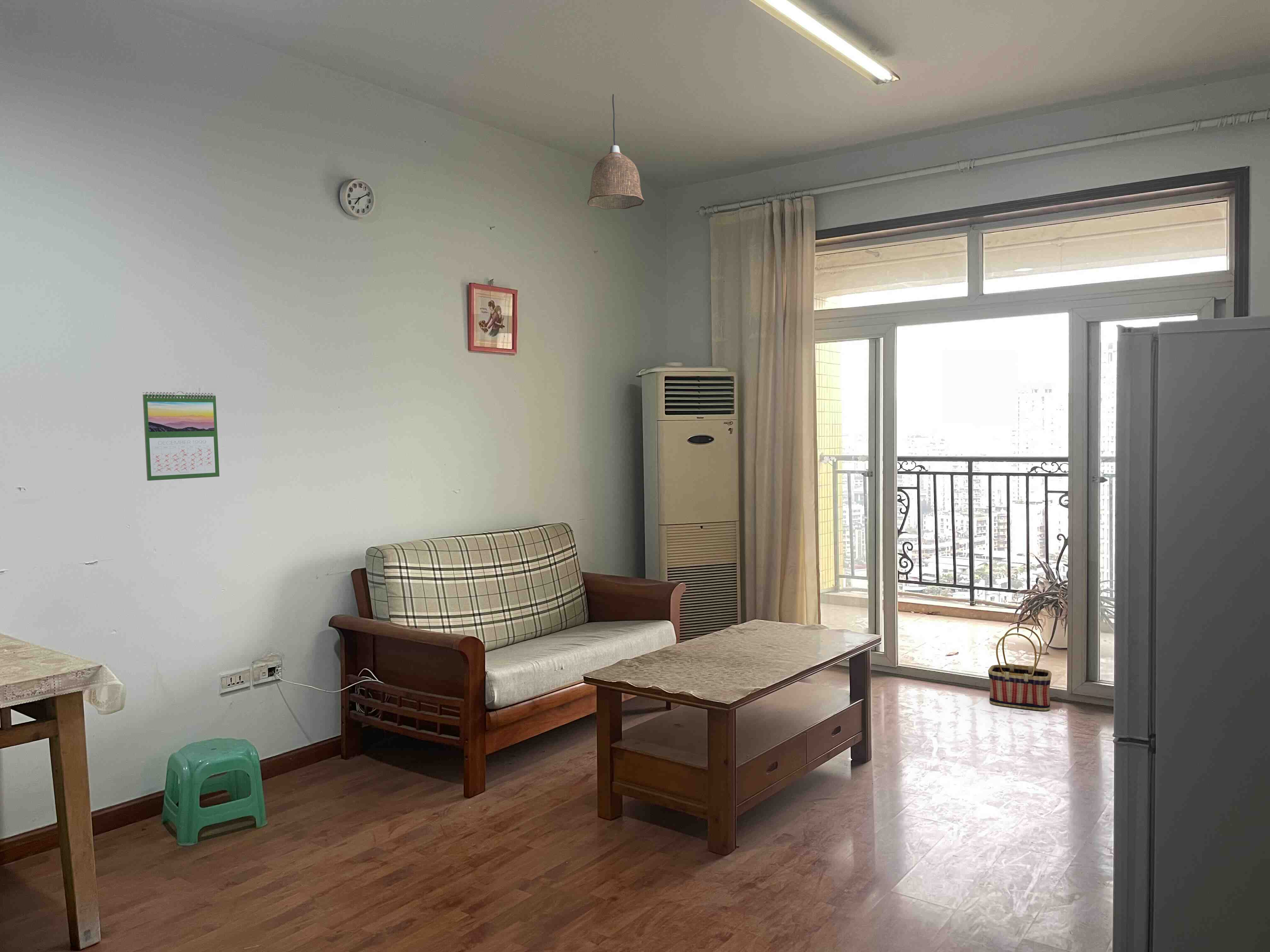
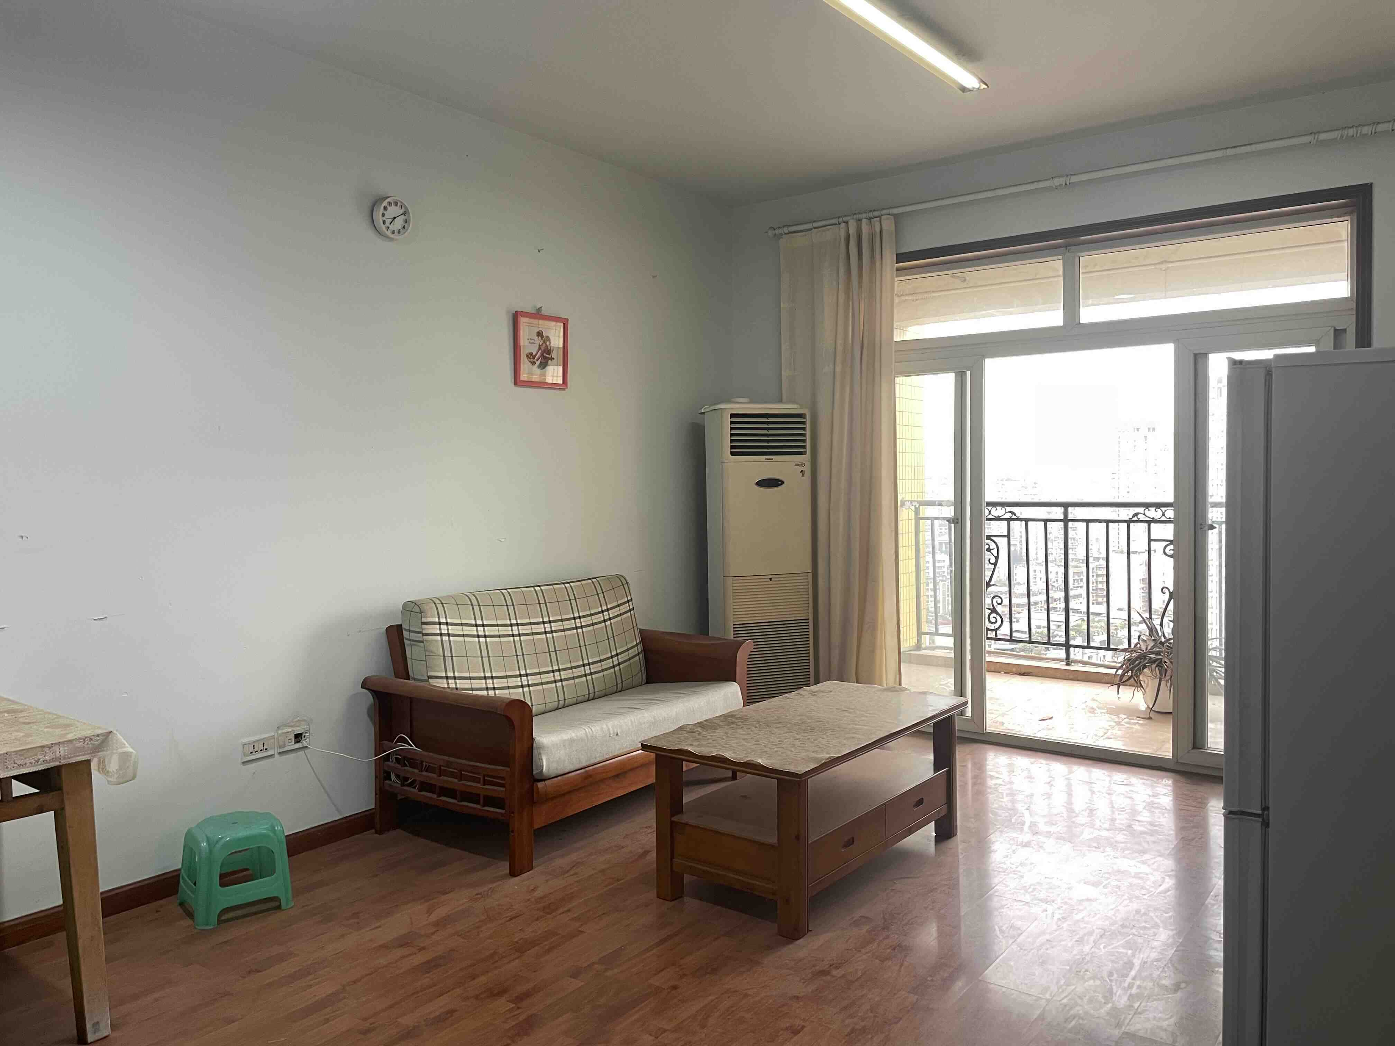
- basket (1020, 667)
- pendant lamp (614, 149)
- calendar (182, 435)
